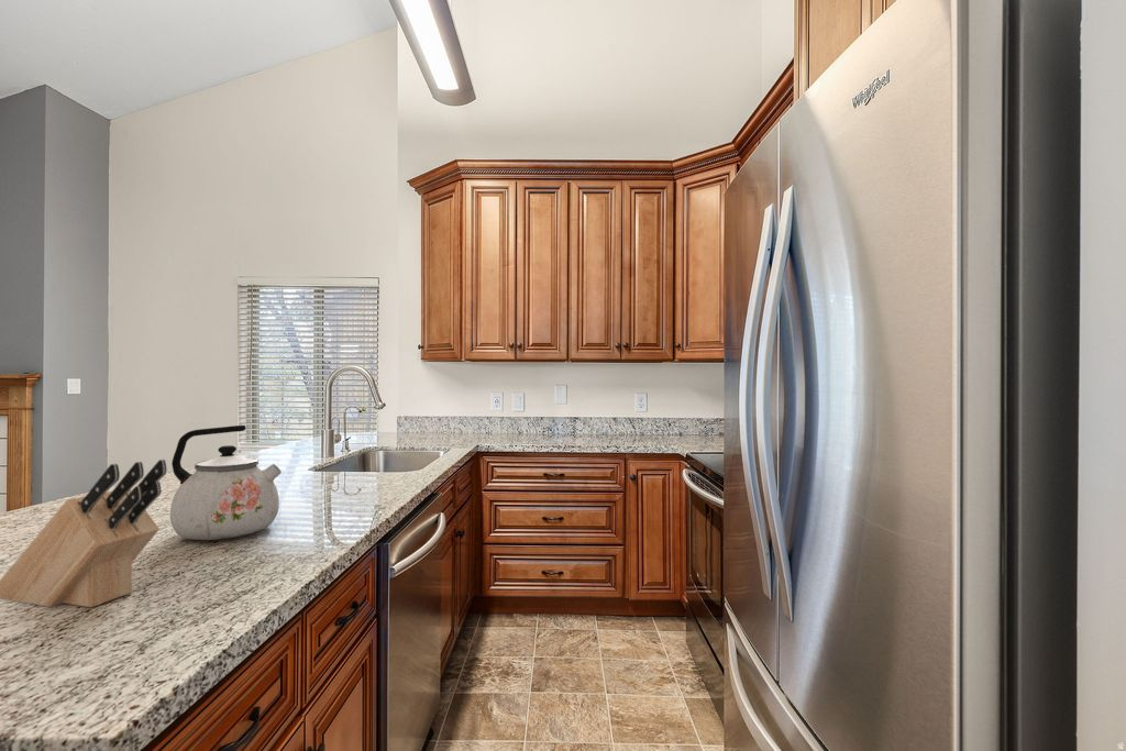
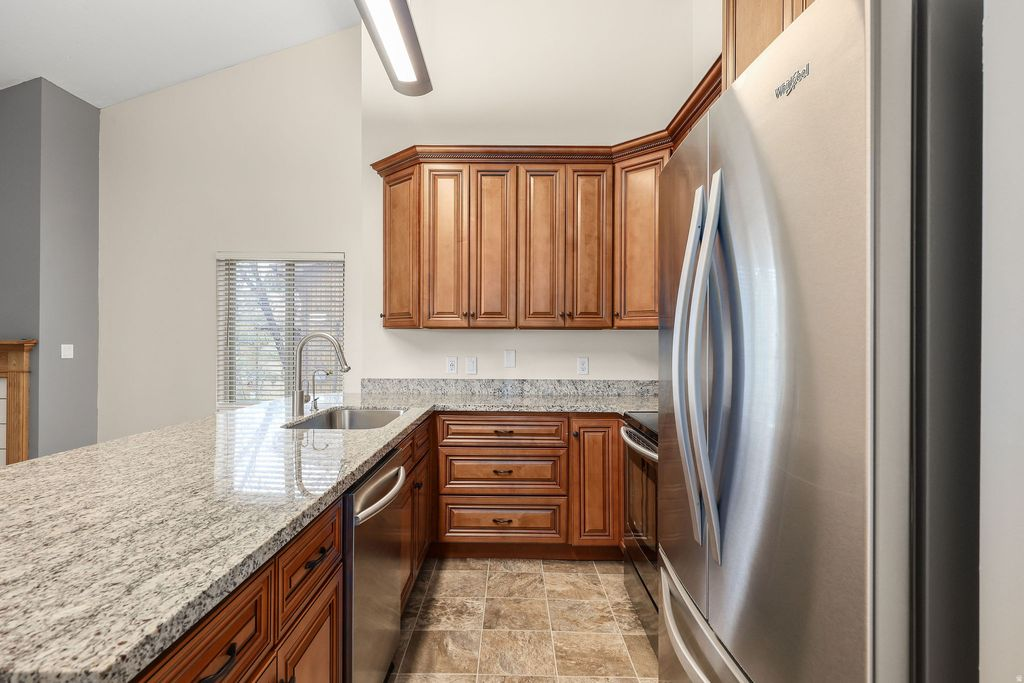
- kettle (228, 478)
- knife block (85, 526)
